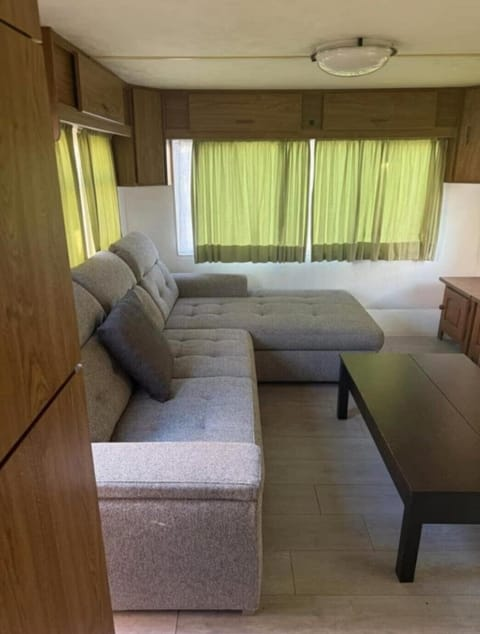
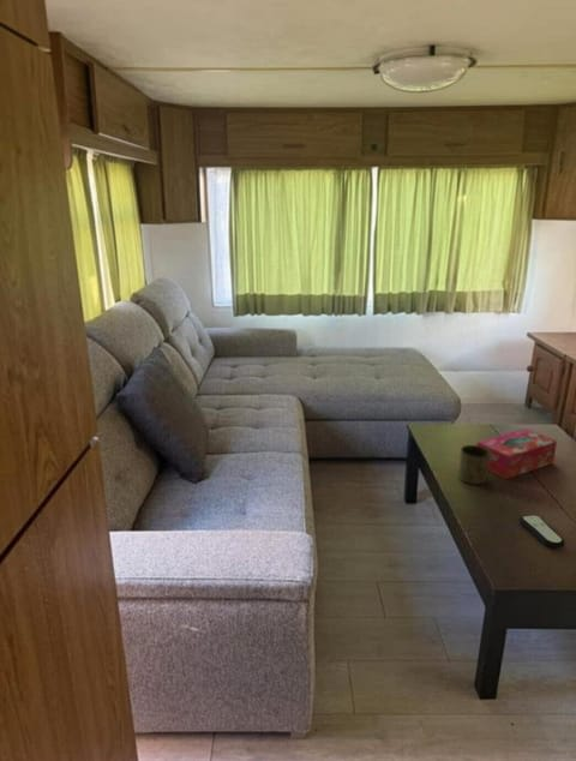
+ cup (473, 465)
+ tissue box (515, 453)
+ remote control (541, 531)
